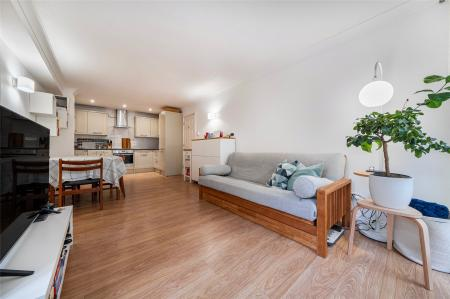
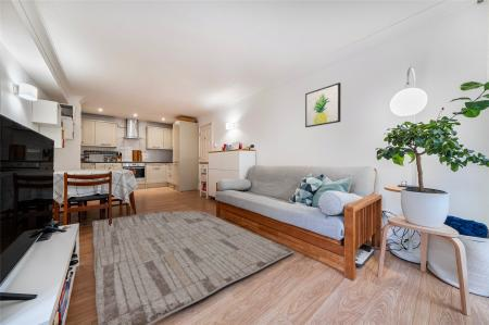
+ wall art (322, 107)
+ rug (173, 234)
